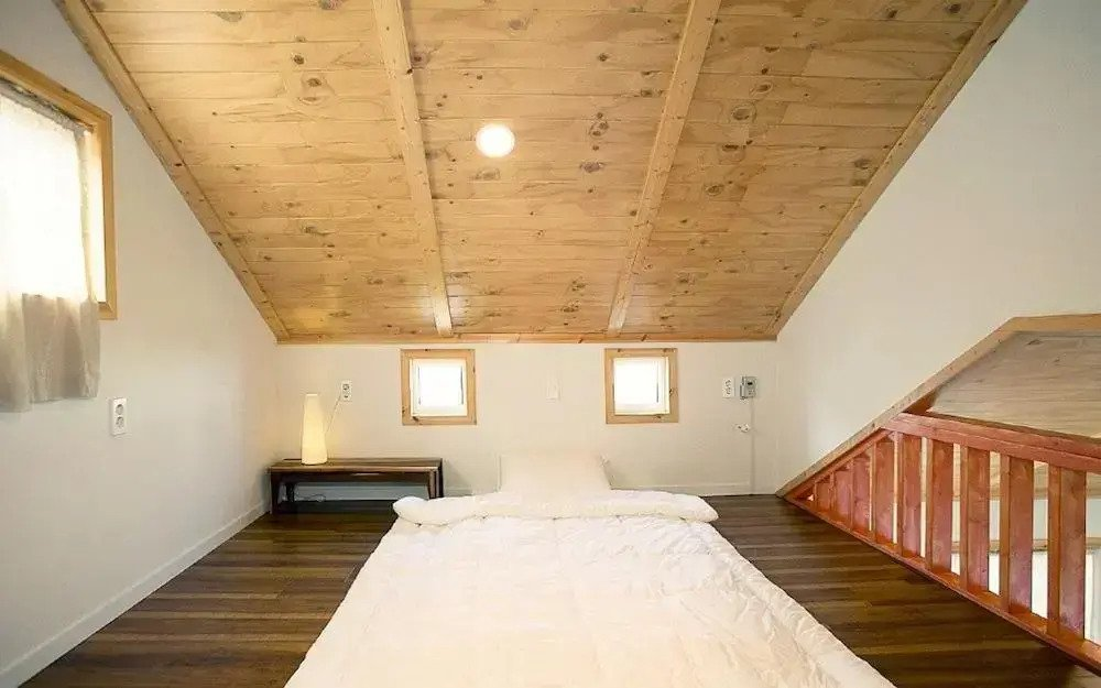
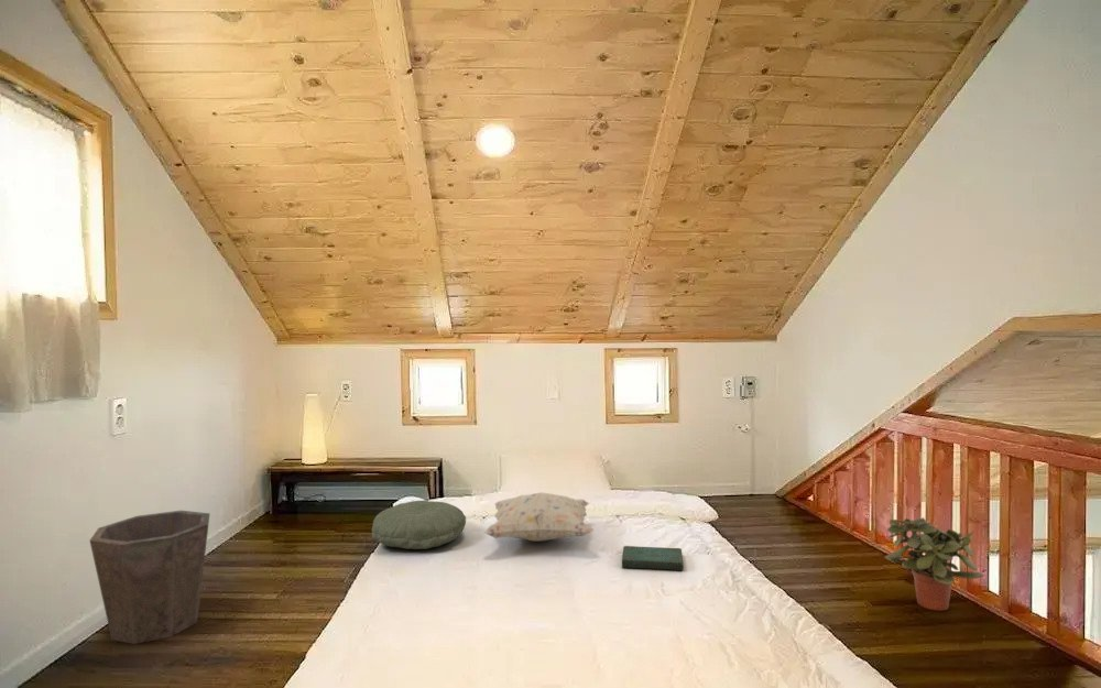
+ book (652, 557)
+ pillow (419, 523)
+ waste bin (155, 575)
+ potted plant (934, 561)
+ decorative pillow (541, 516)
